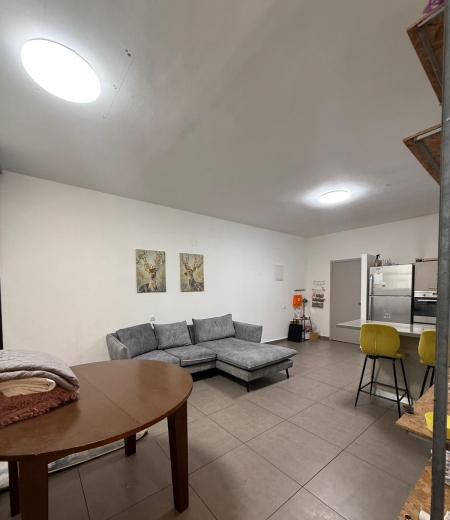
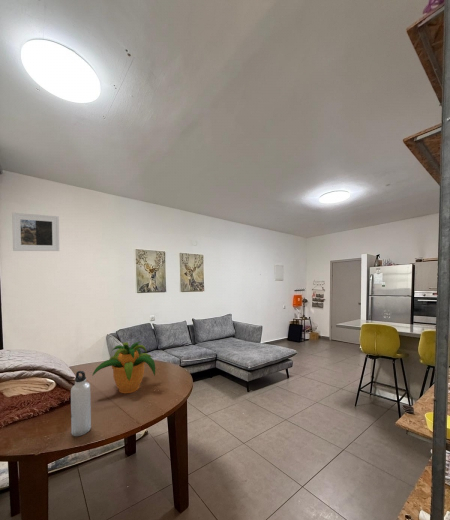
+ water bottle (80, 401)
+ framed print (36, 232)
+ potted plant (125, 365)
